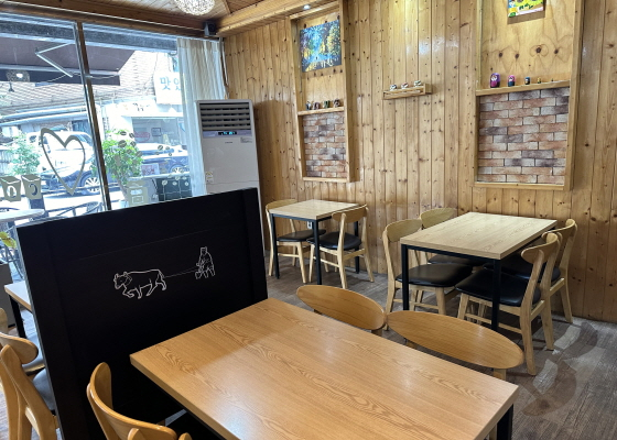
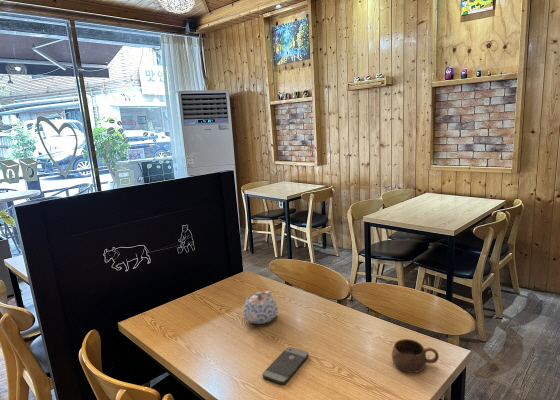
+ smartphone (286, 364)
+ cup (414, 356)
+ teapot (259, 306)
